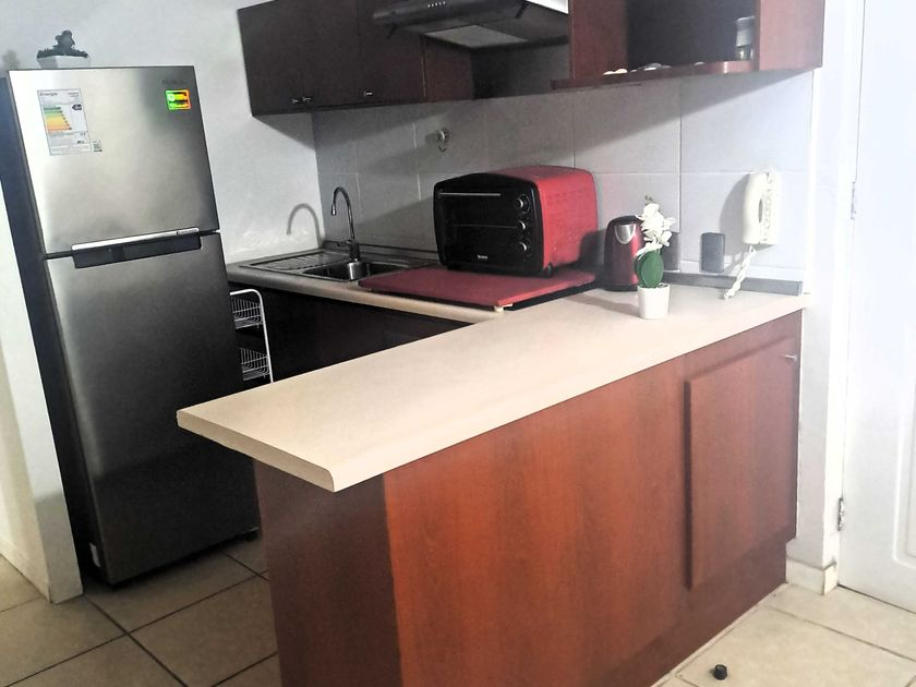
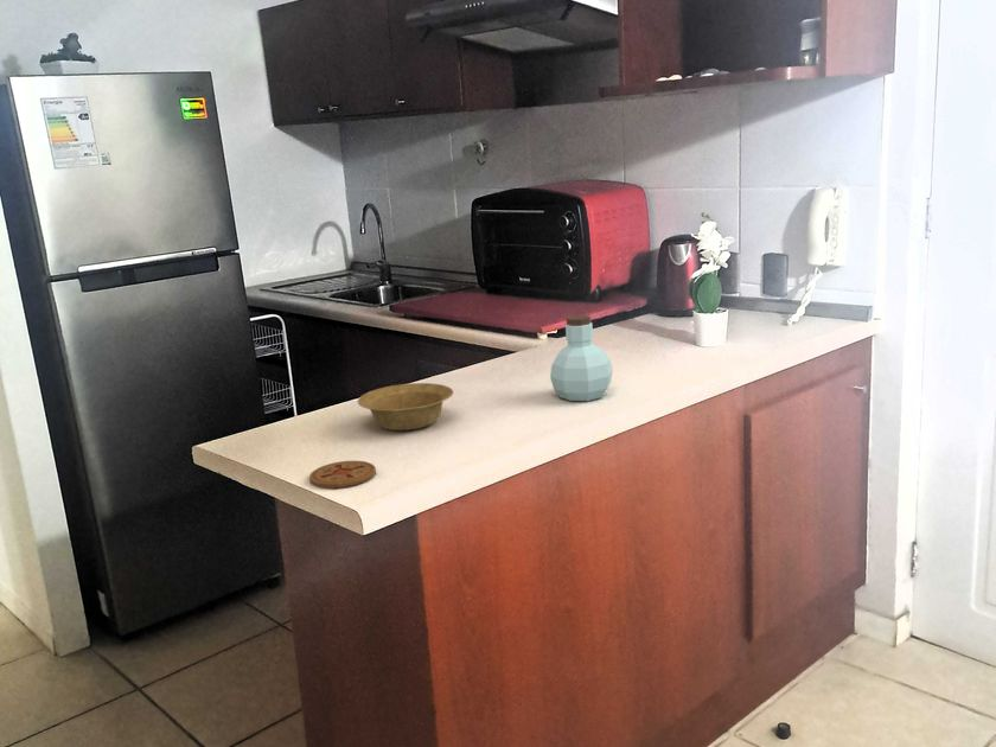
+ bowl (407, 409)
+ coaster (343, 473)
+ jar (580, 356)
